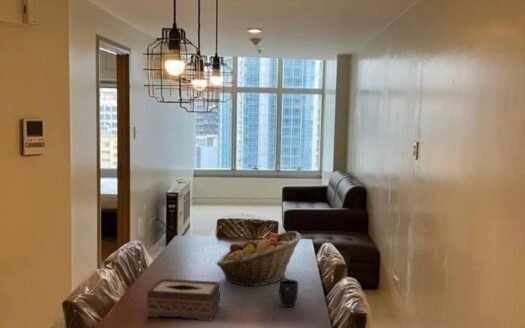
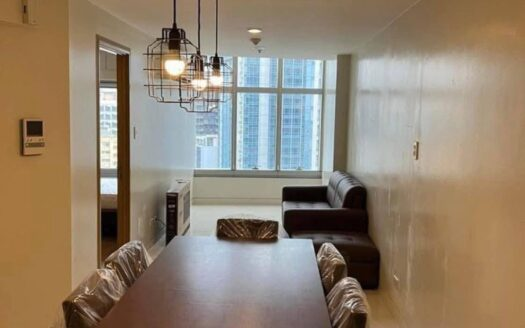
- mug (287, 294)
- tissue box (184, 298)
- fruit basket (259, 255)
